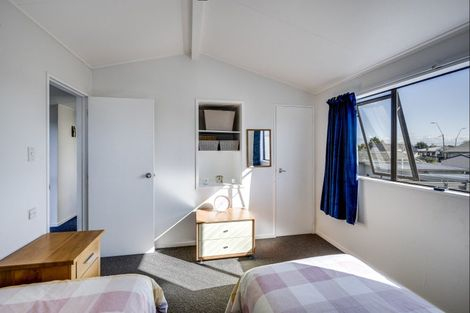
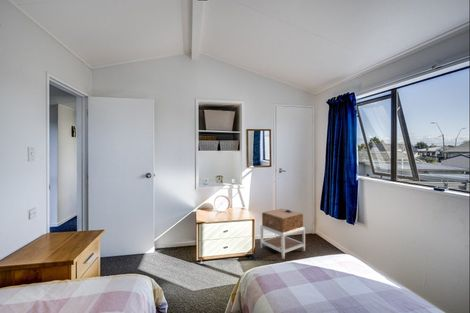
+ nightstand (282, 230)
